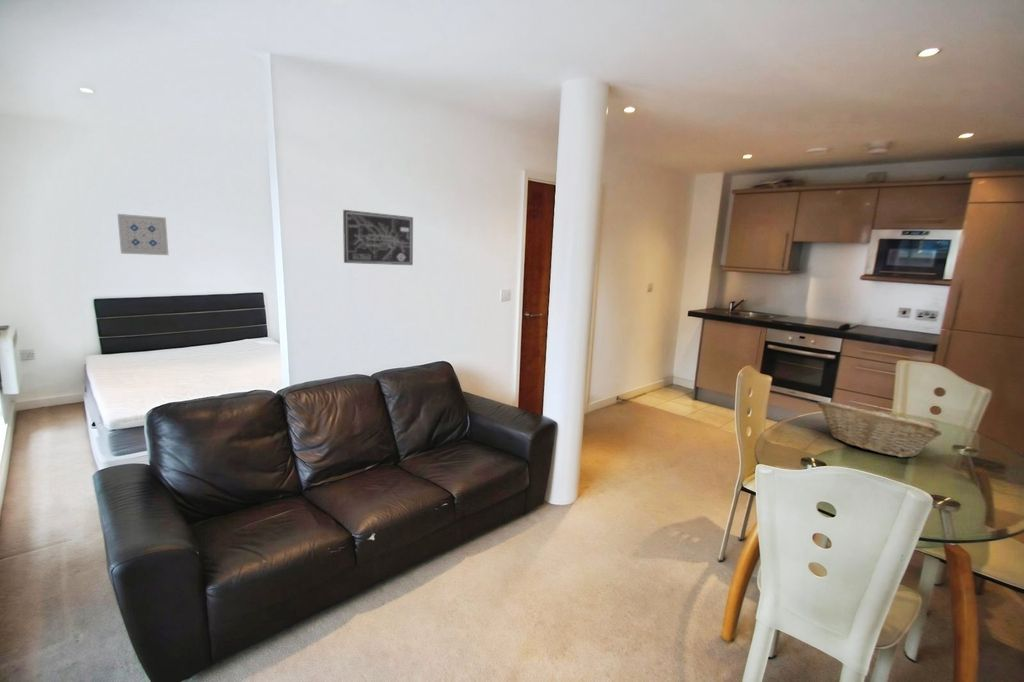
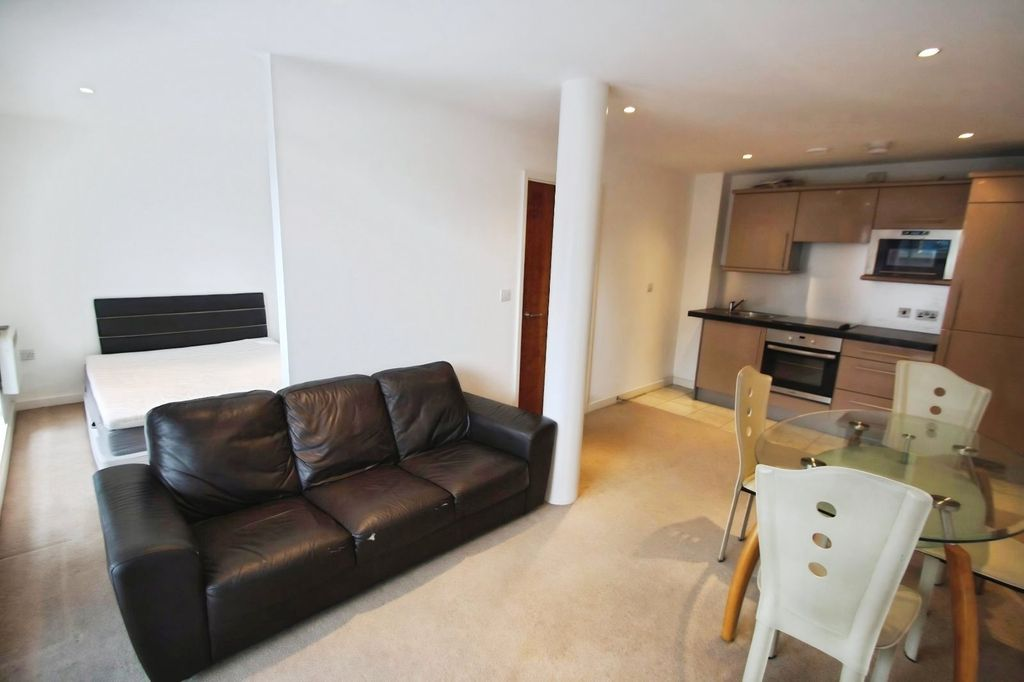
- wall art (143, 235)
- wall art (379, 239)
- fruit basket (873, 424)
